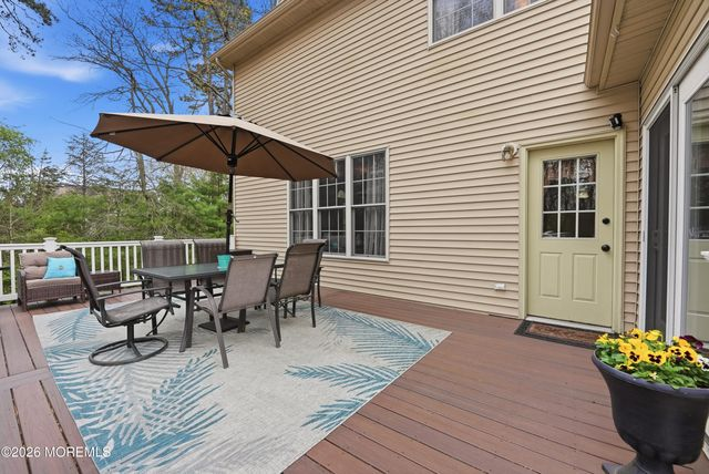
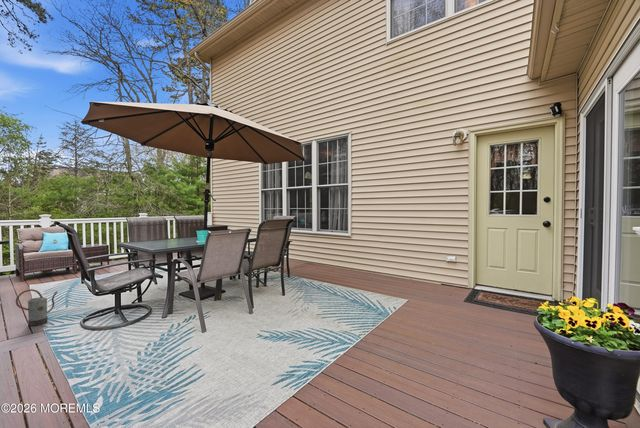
+ watering can (38, 305)
